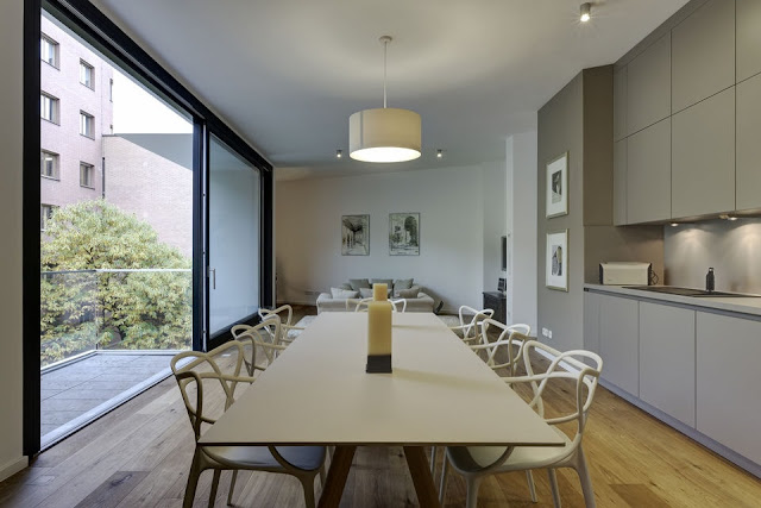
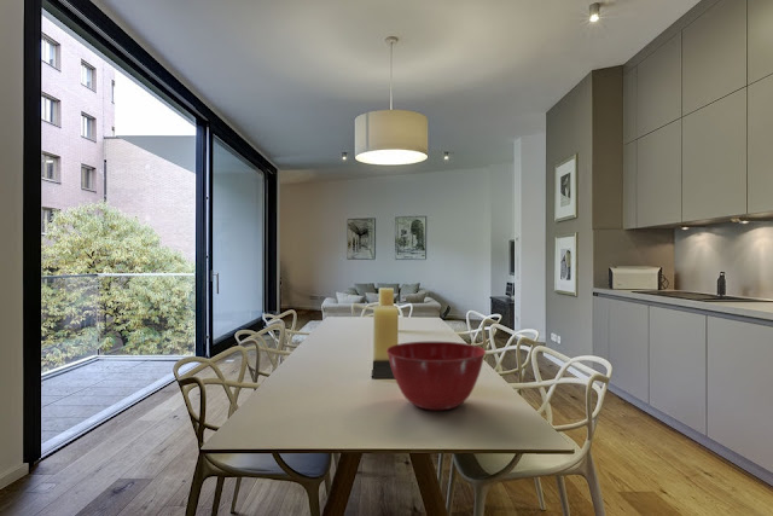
+ mixing bowl (435, 375)
